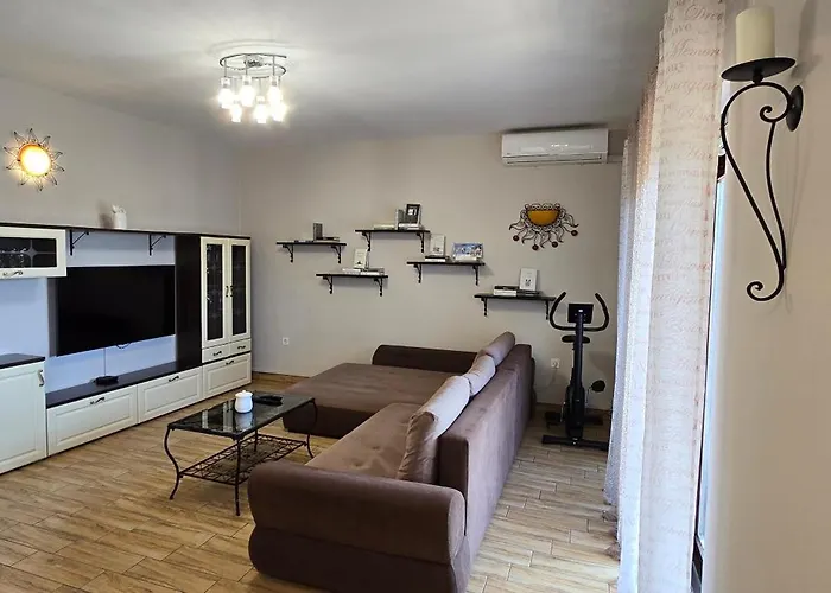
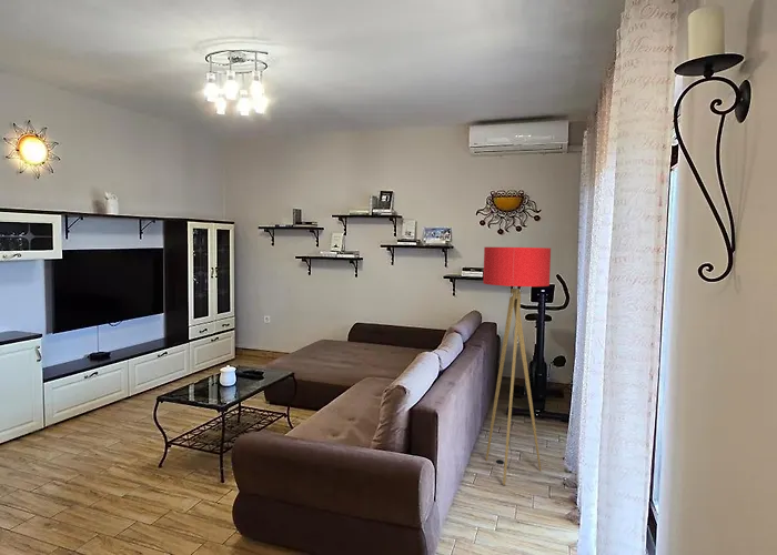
+ floor lamp (513, 361)
